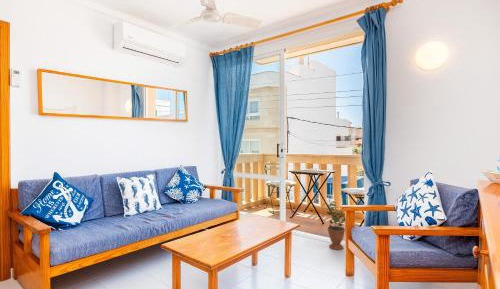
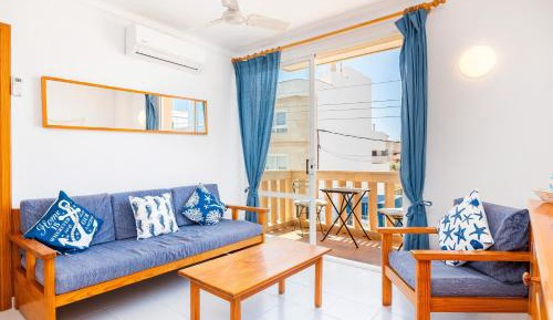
- potted plant (335, 223)
